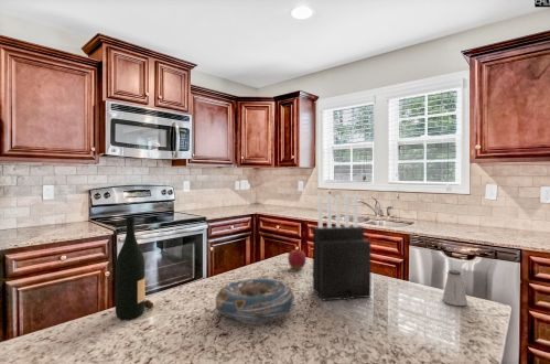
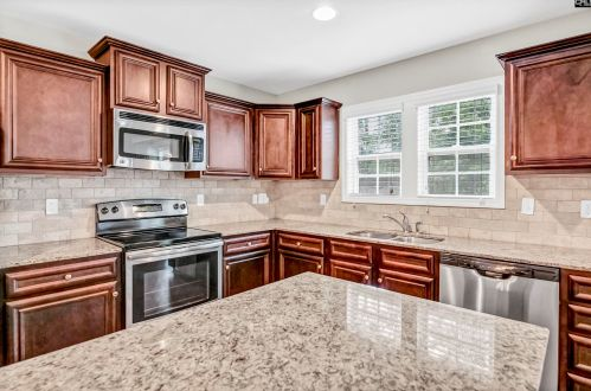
- knife block (342, 245)
- saltshaker (454, 286)
- decorative bowl (255, 298)
- wine bottle (131, 264)
- apple (296, 257)
